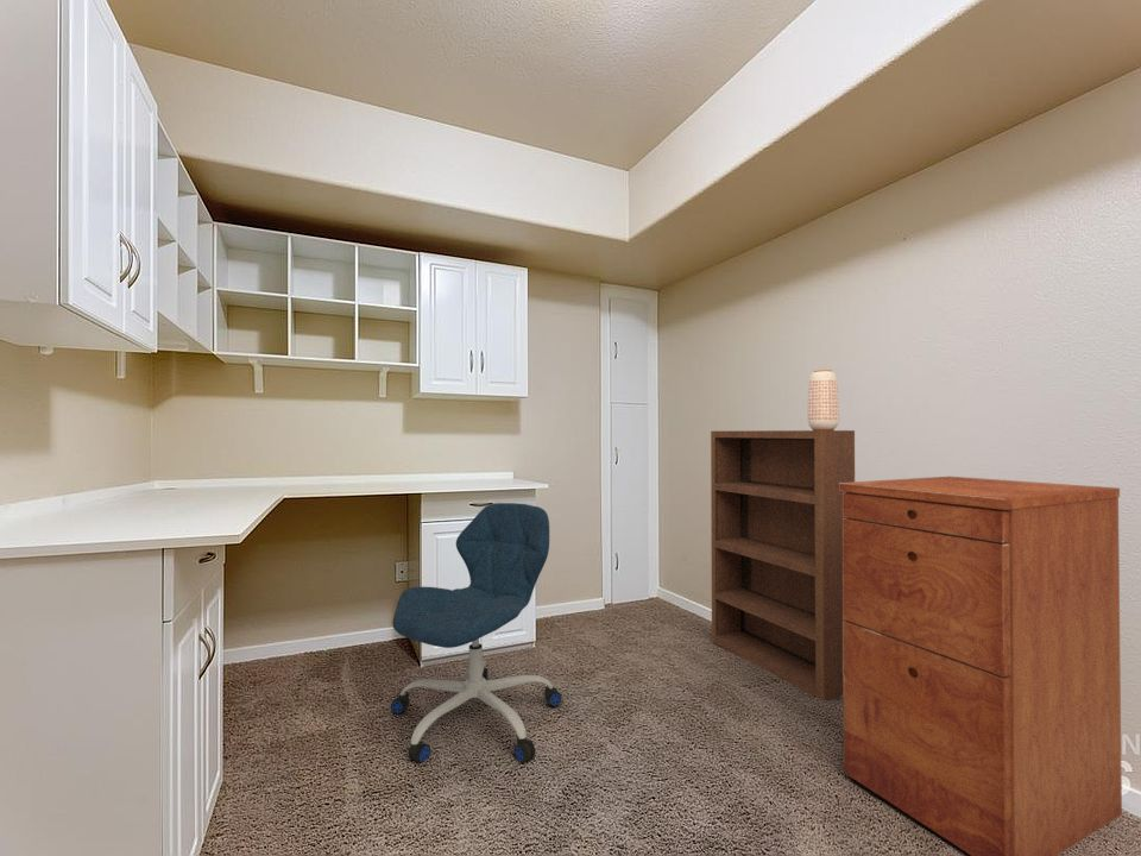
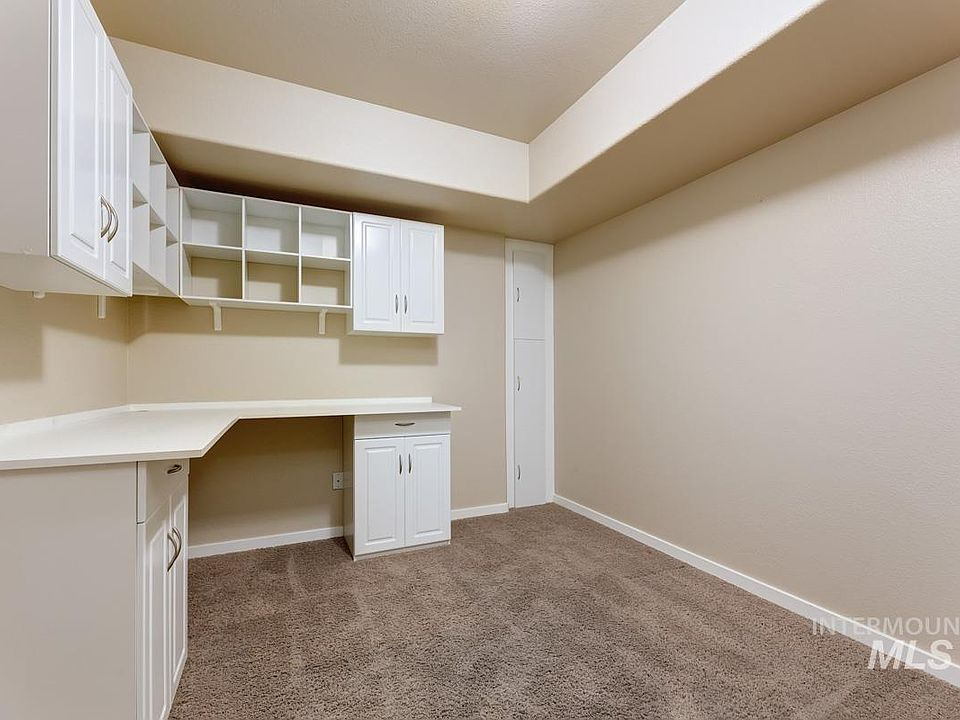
- planter (822, 399)
- filing cabinet (972, 640)
- bookcase (775, 547)
- office chair (473, 616)
